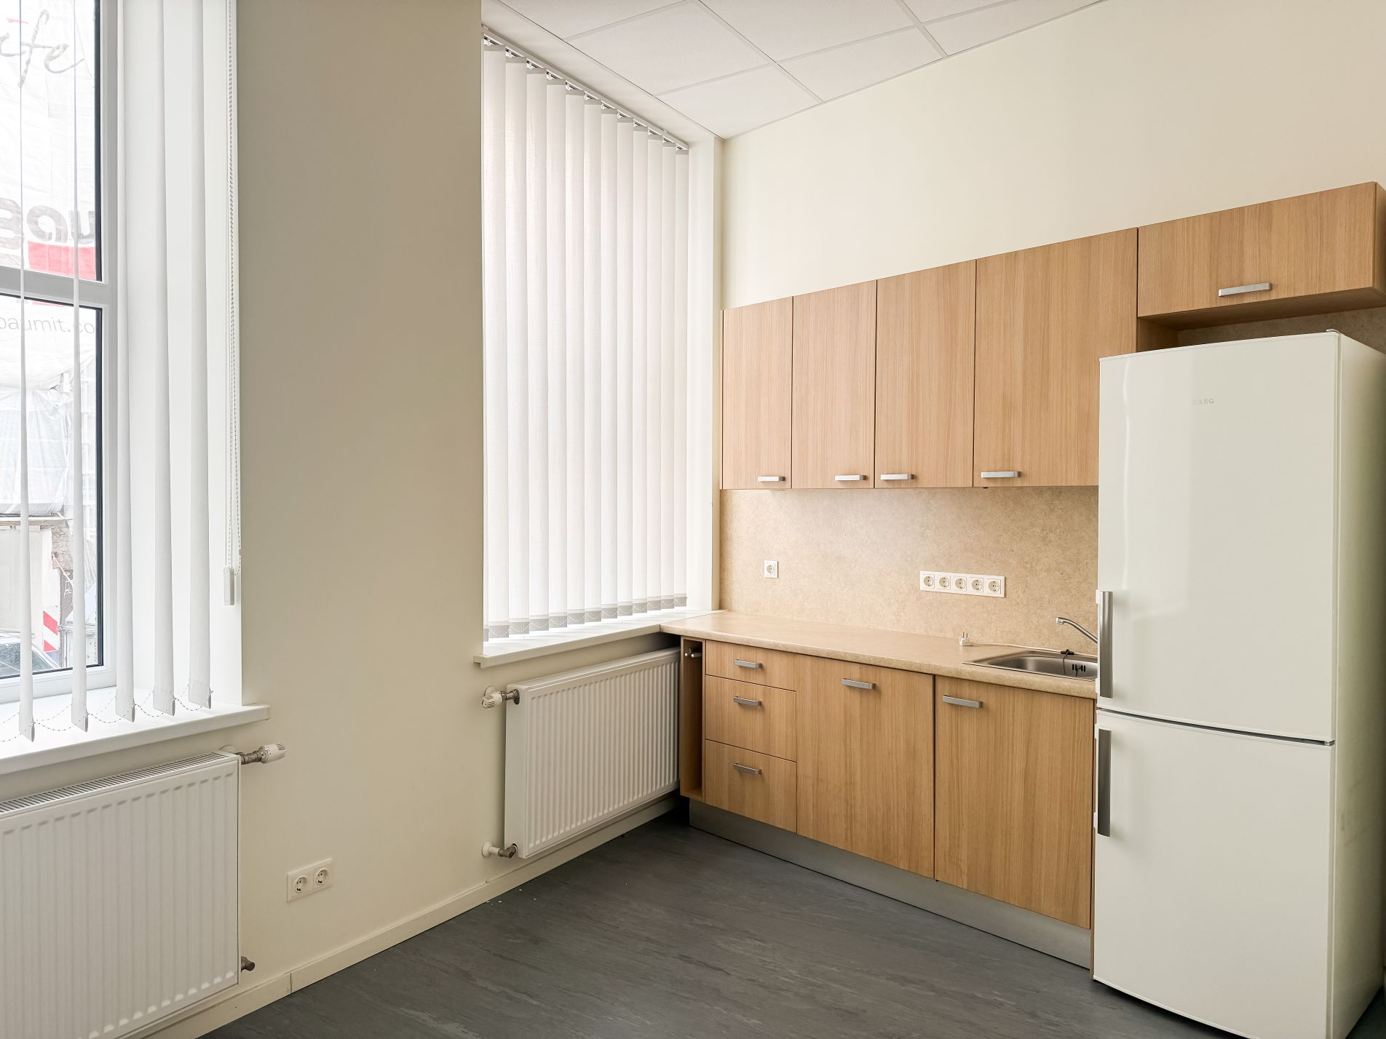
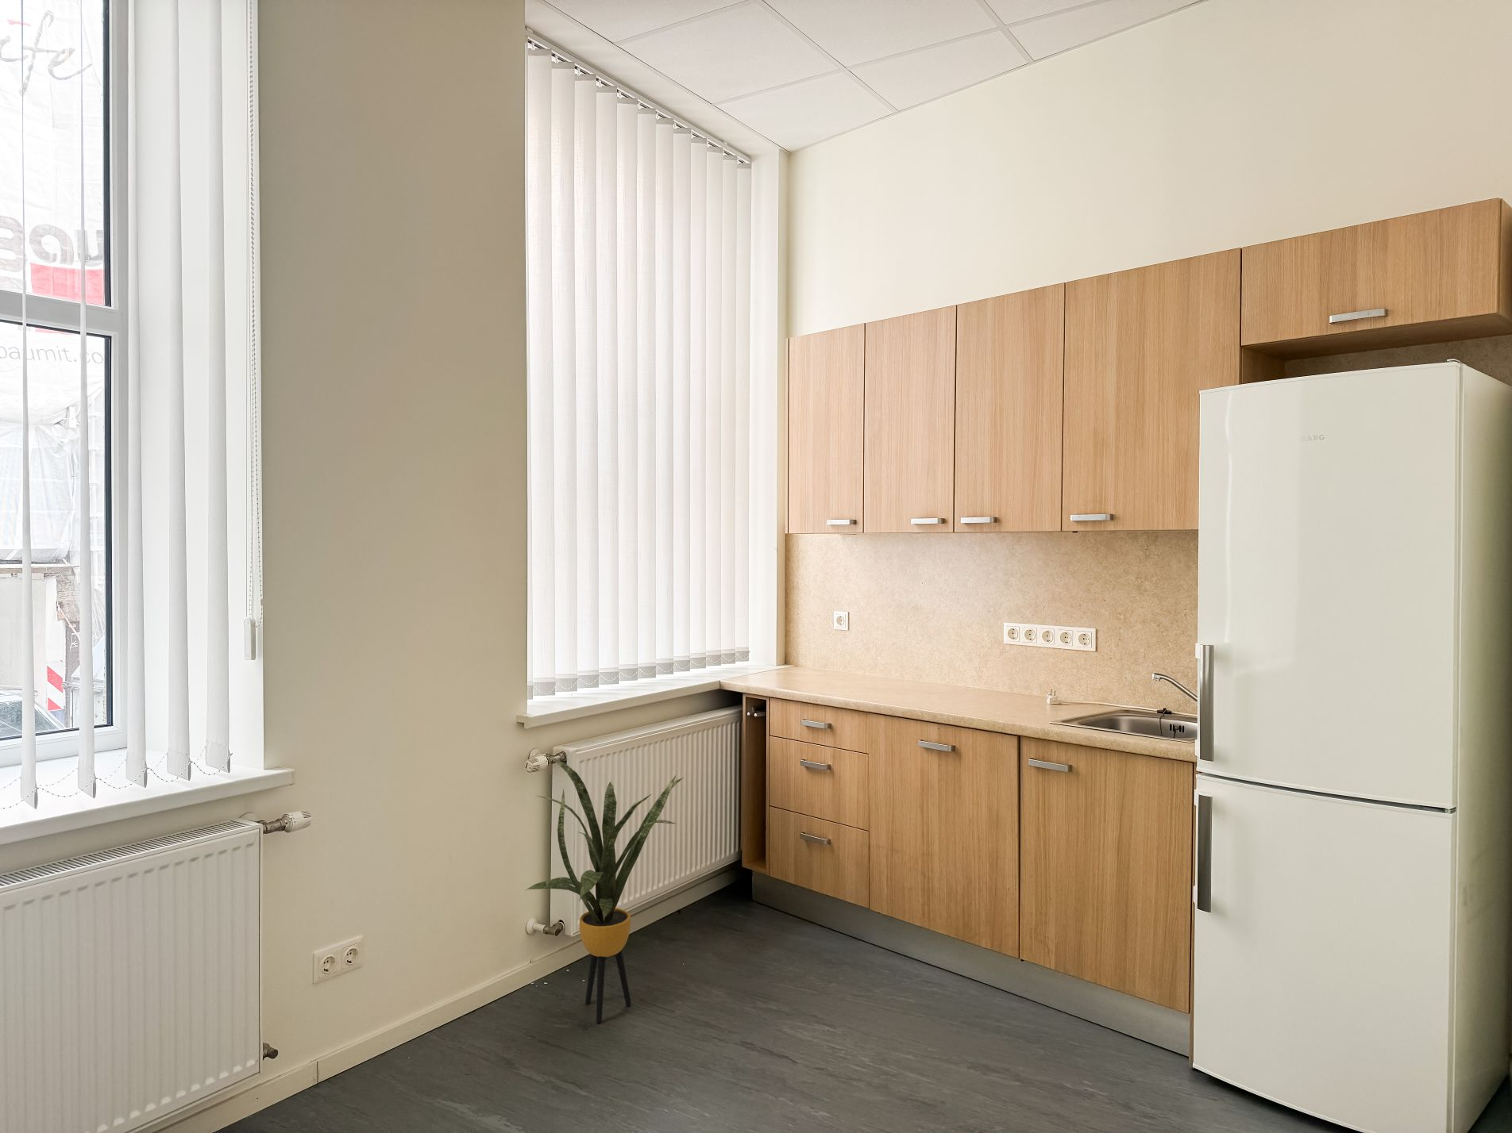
+ house plant (606, 884)
